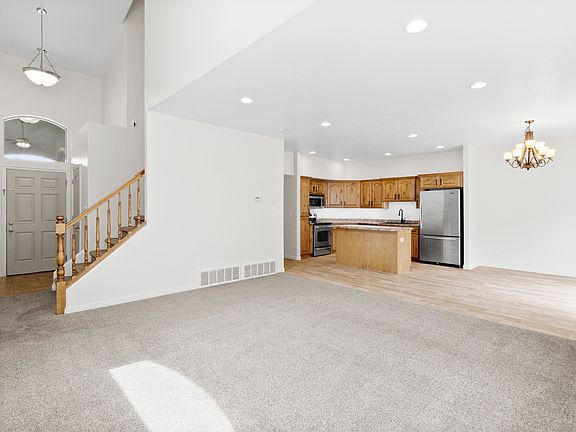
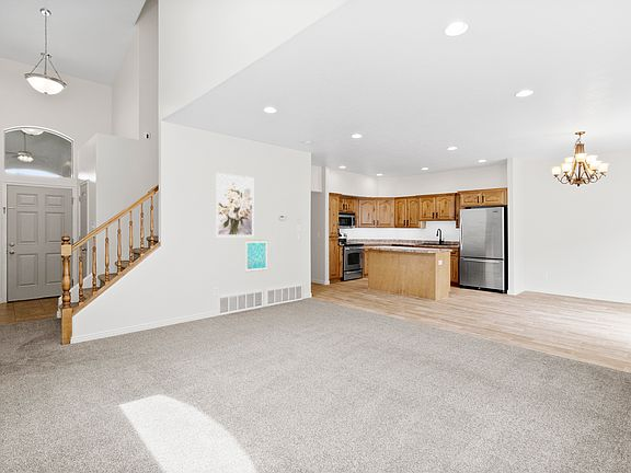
+ wall art (236, 206)
+ wall art (256, 255)
